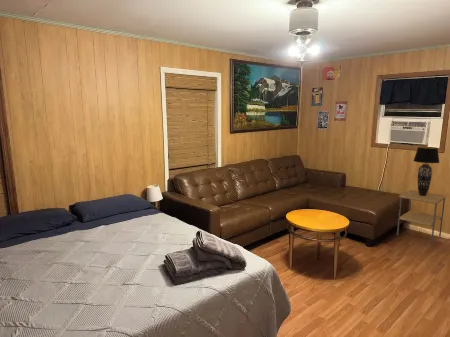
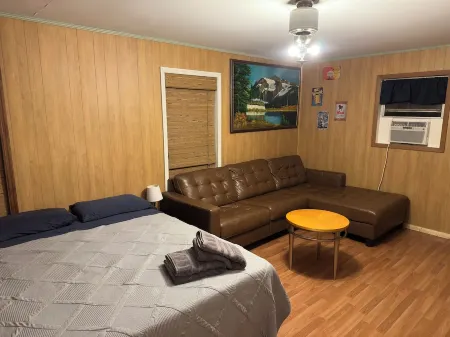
- side table (420, 216)
- table lamp (425, 171)
